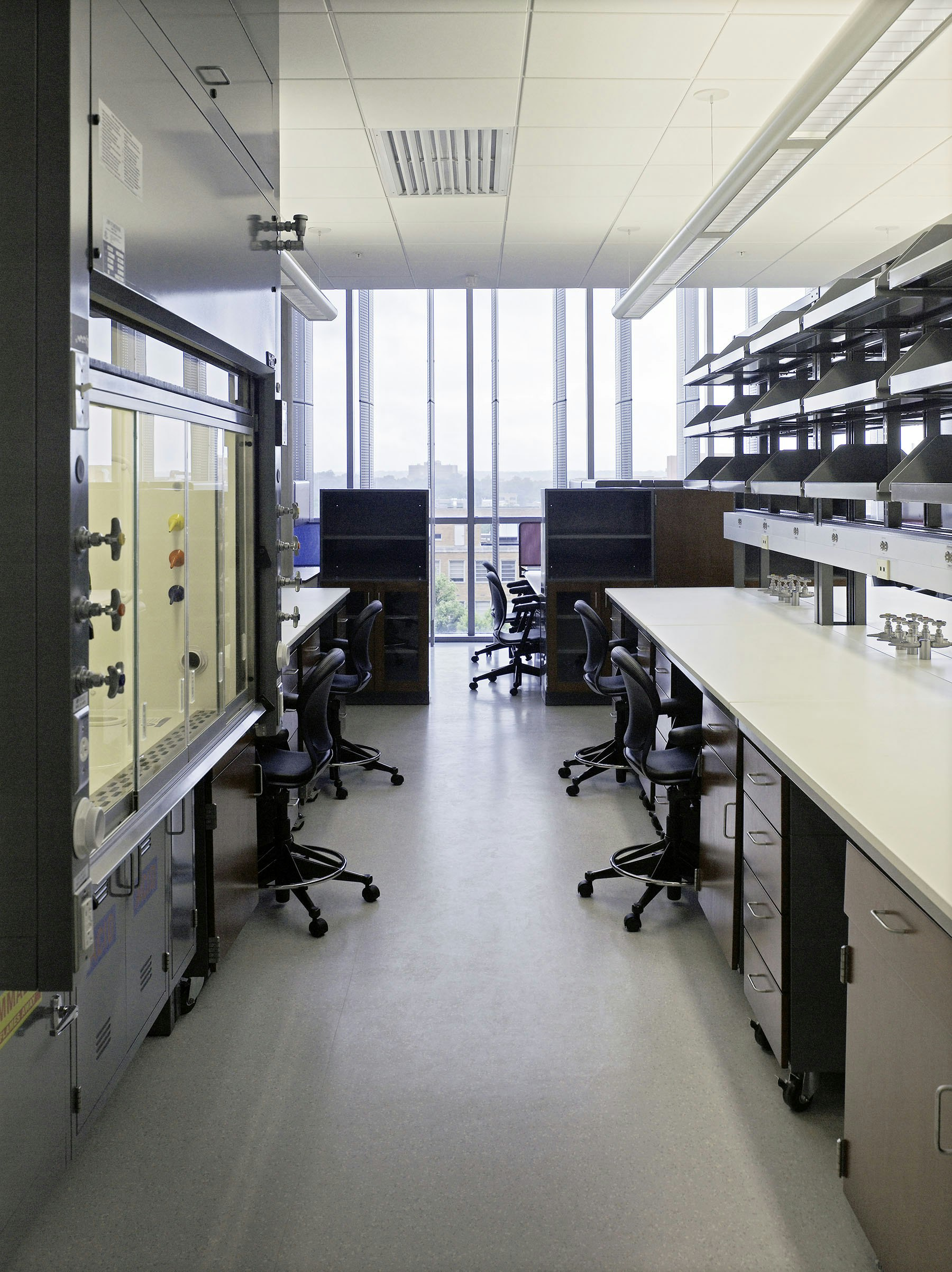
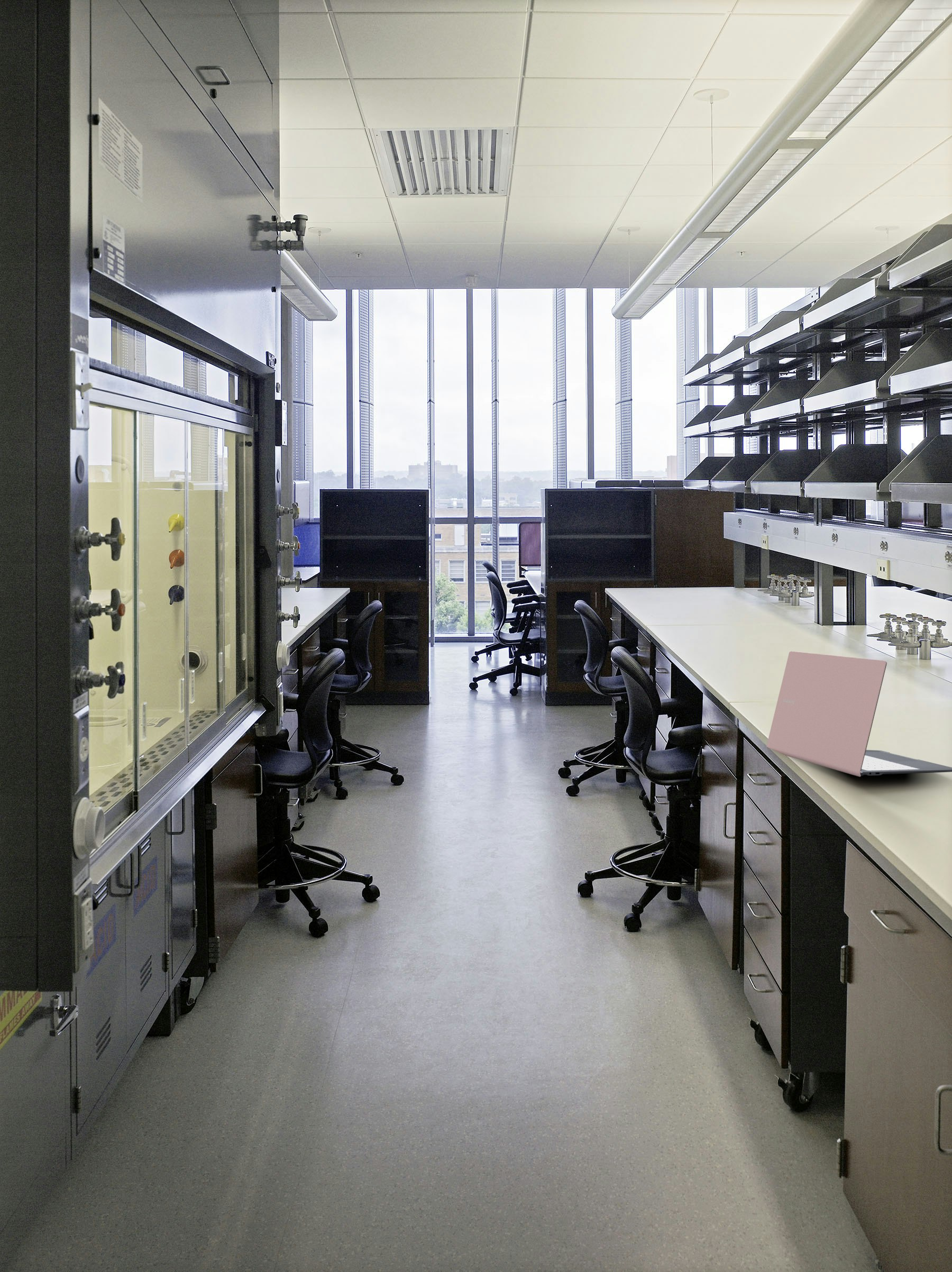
+ laptop (857, 708)
